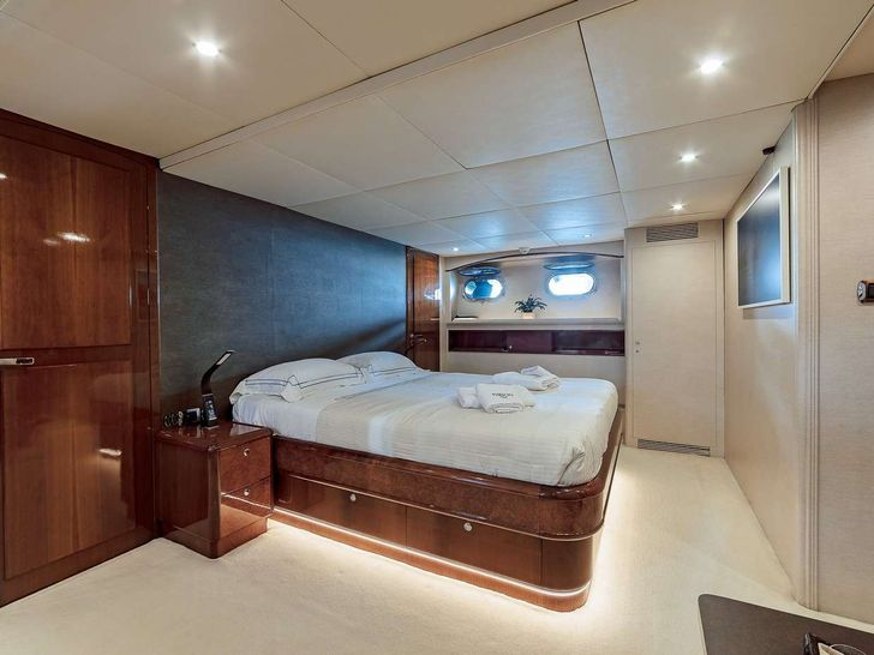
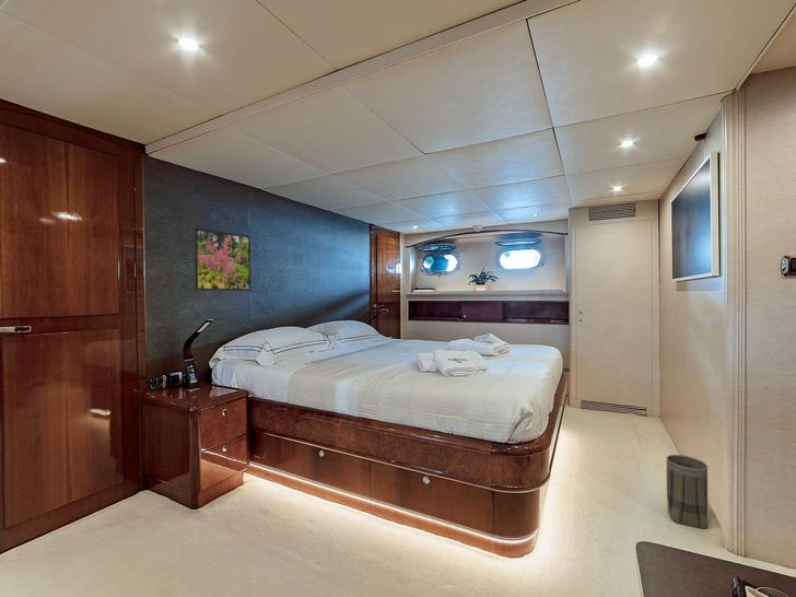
+ basket (686, 490)
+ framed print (224, 261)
